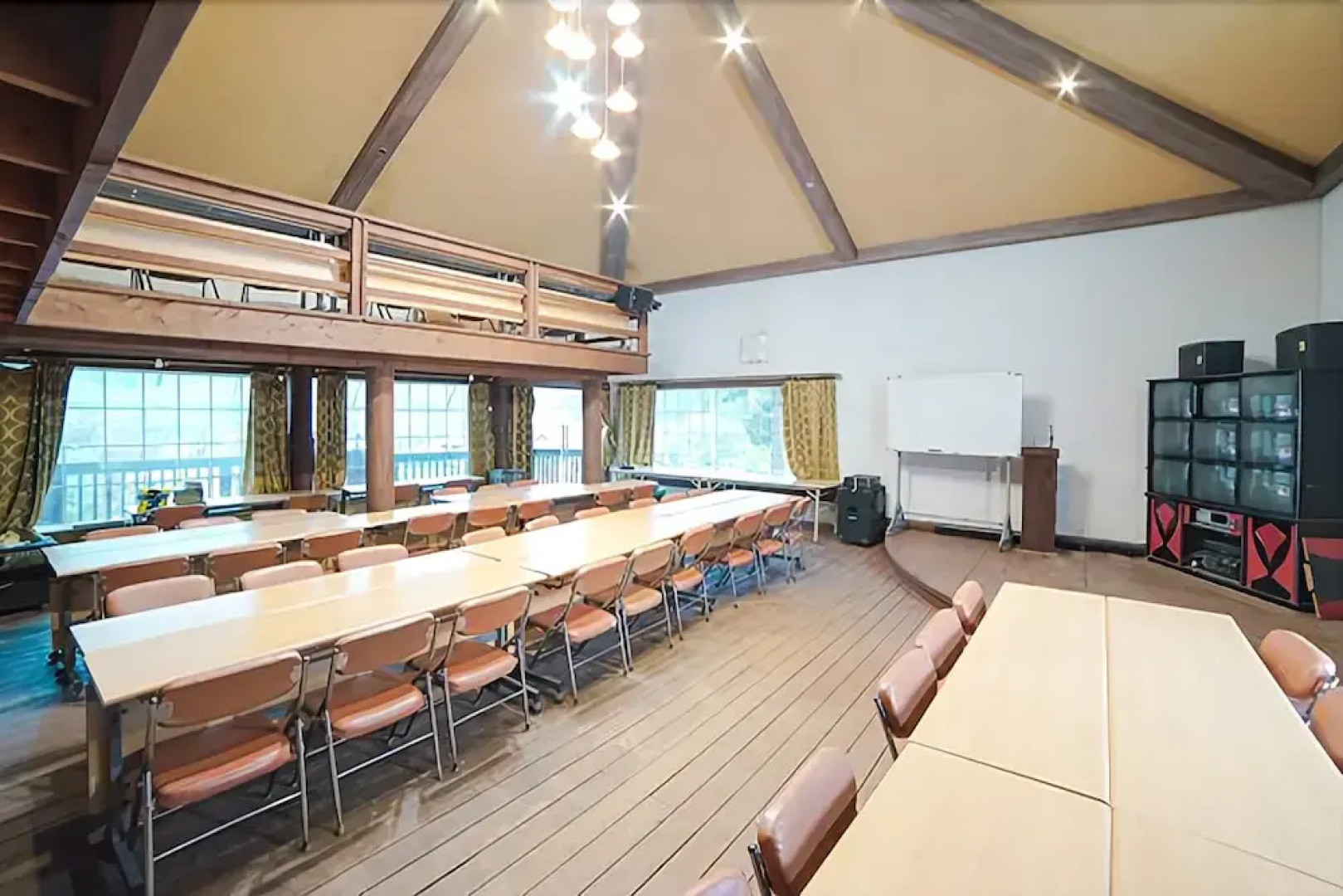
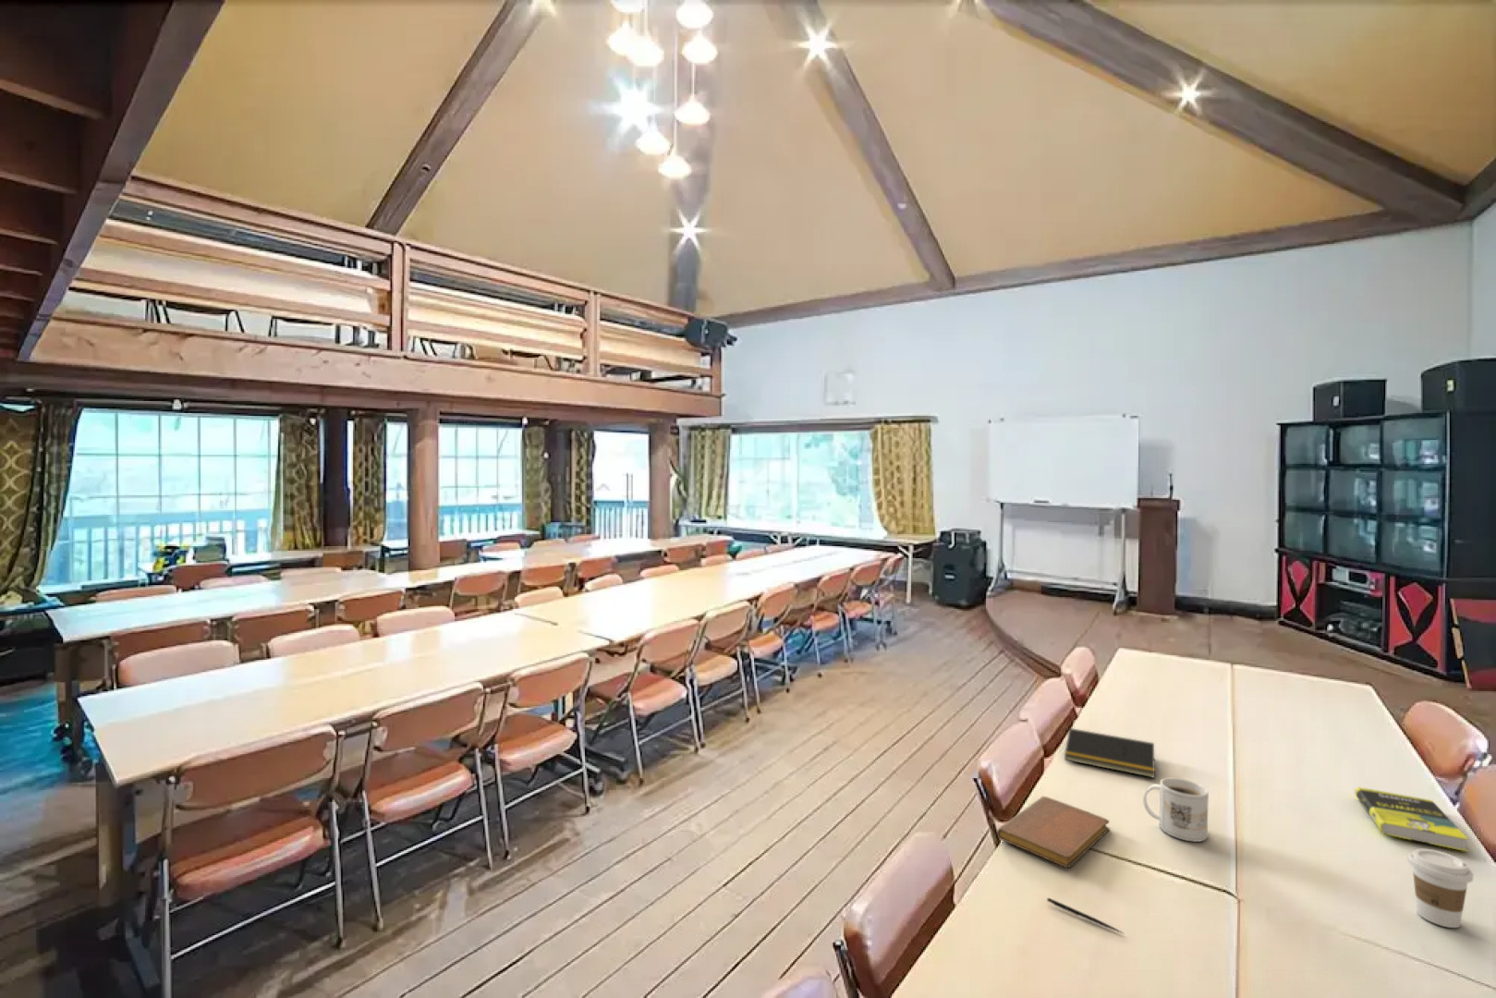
+ notepad (1108, 751)
+ notebook (1054, 828)
+ pen (1084, 914)
+ coffee cup (1439, 888)
+ book (1407, 816)
+ mug (1179, 806)
